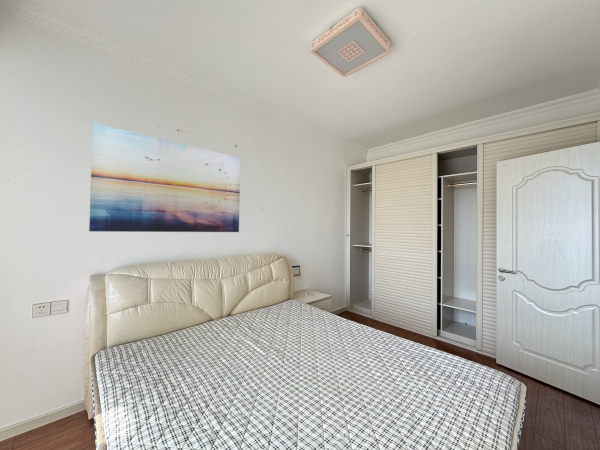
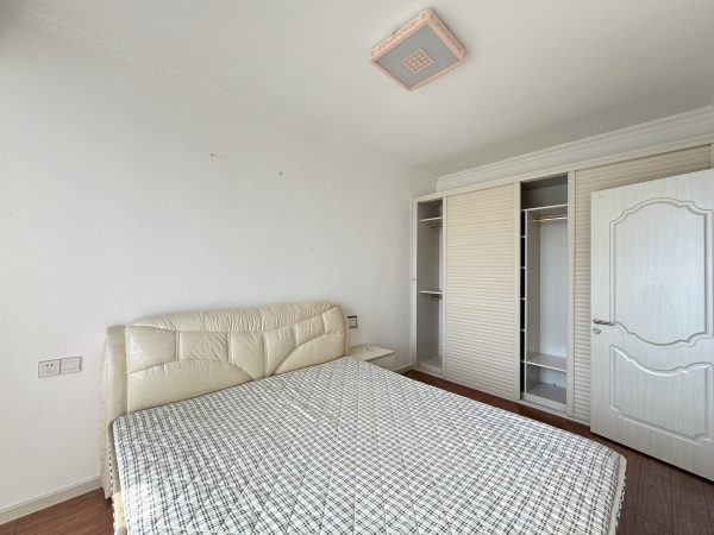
- wall art (178, 187)
